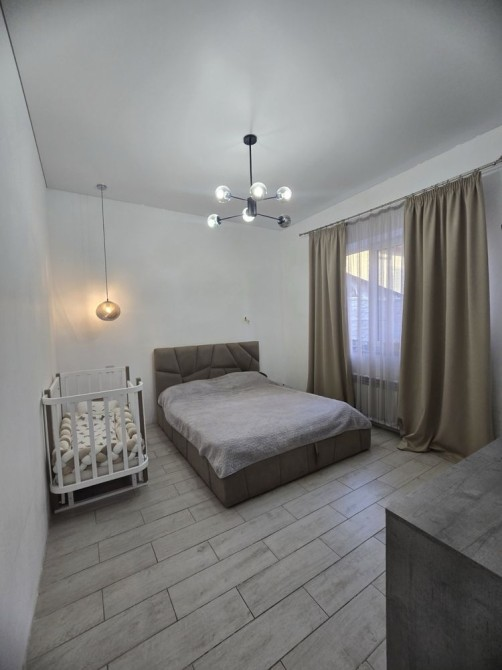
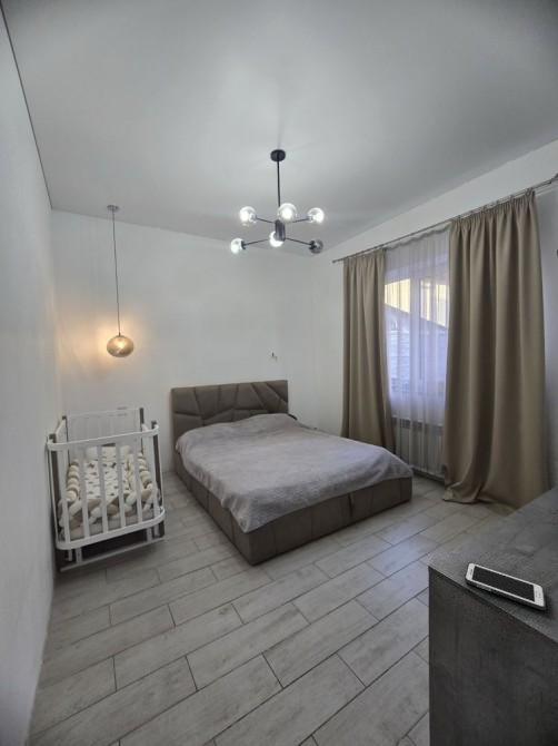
+ cell phone (502, 583)
